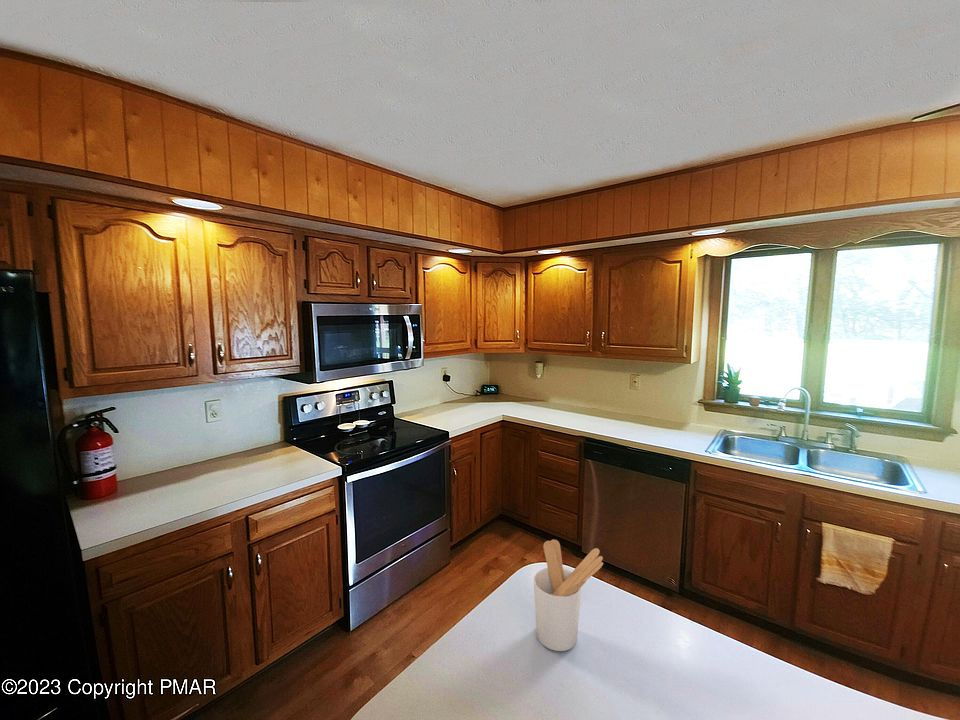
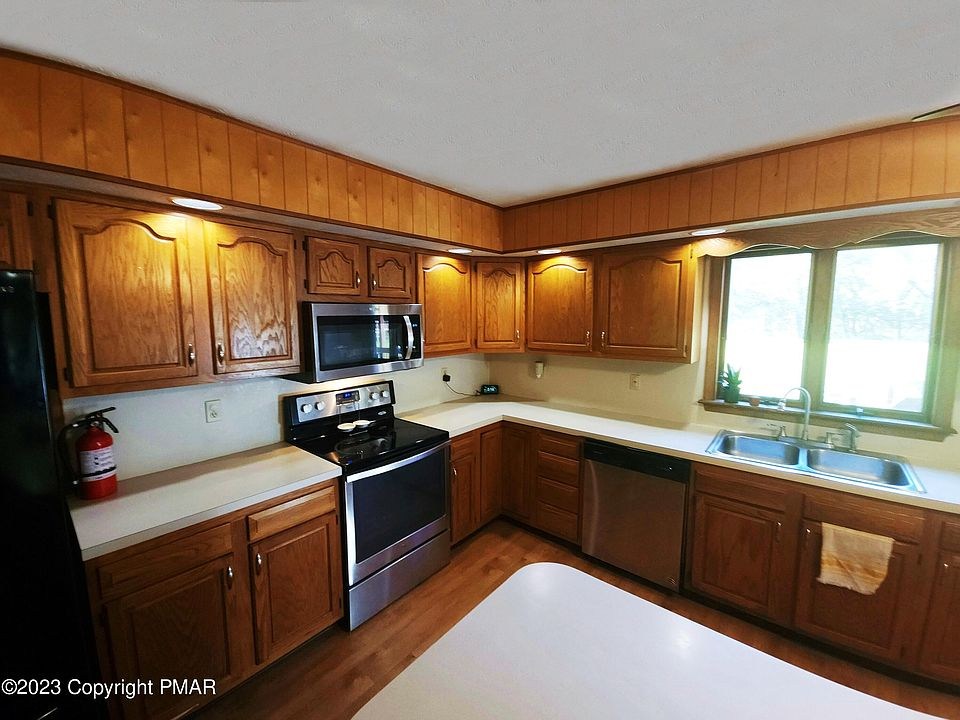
- utensil holder (569, 594)
